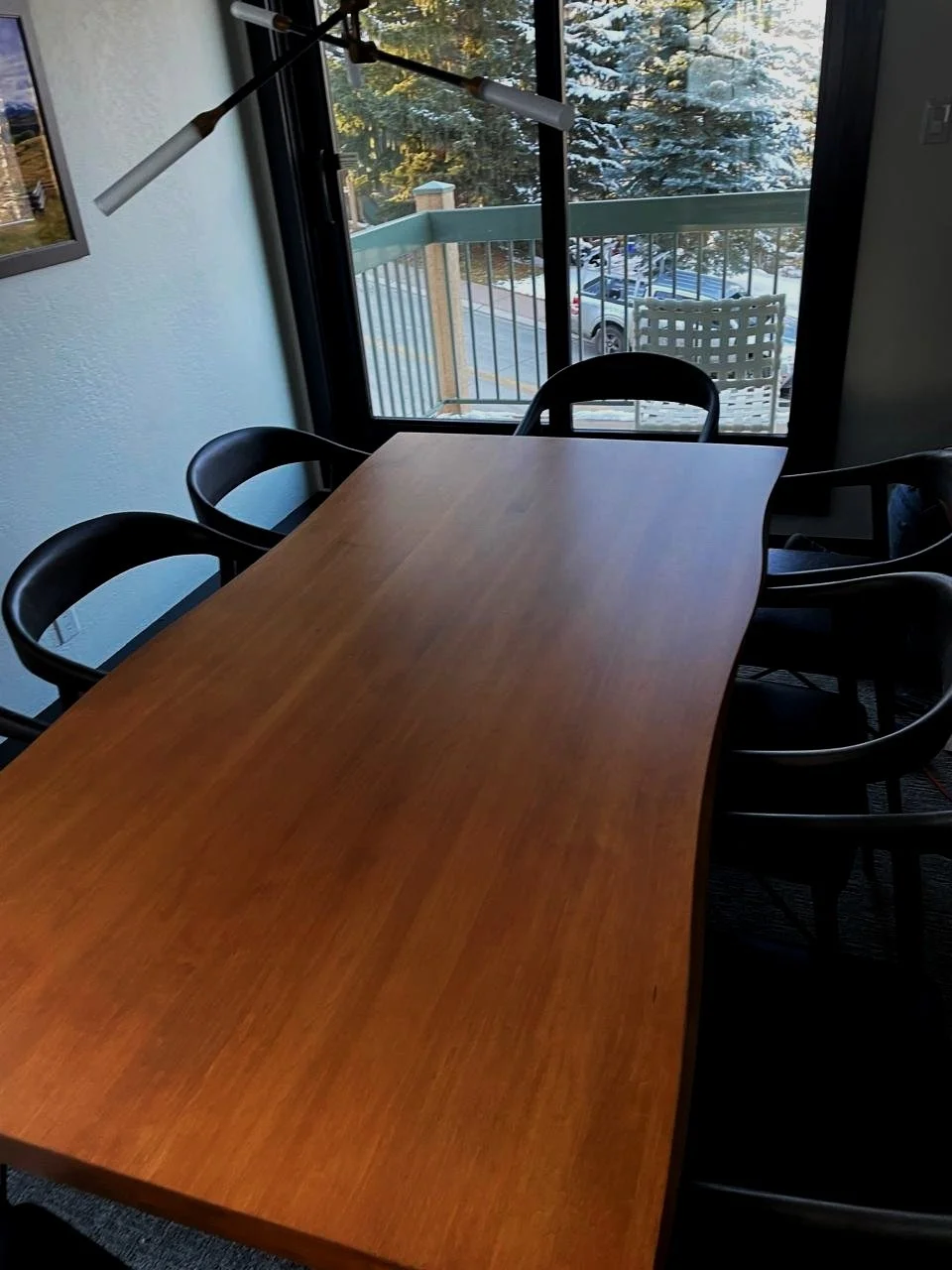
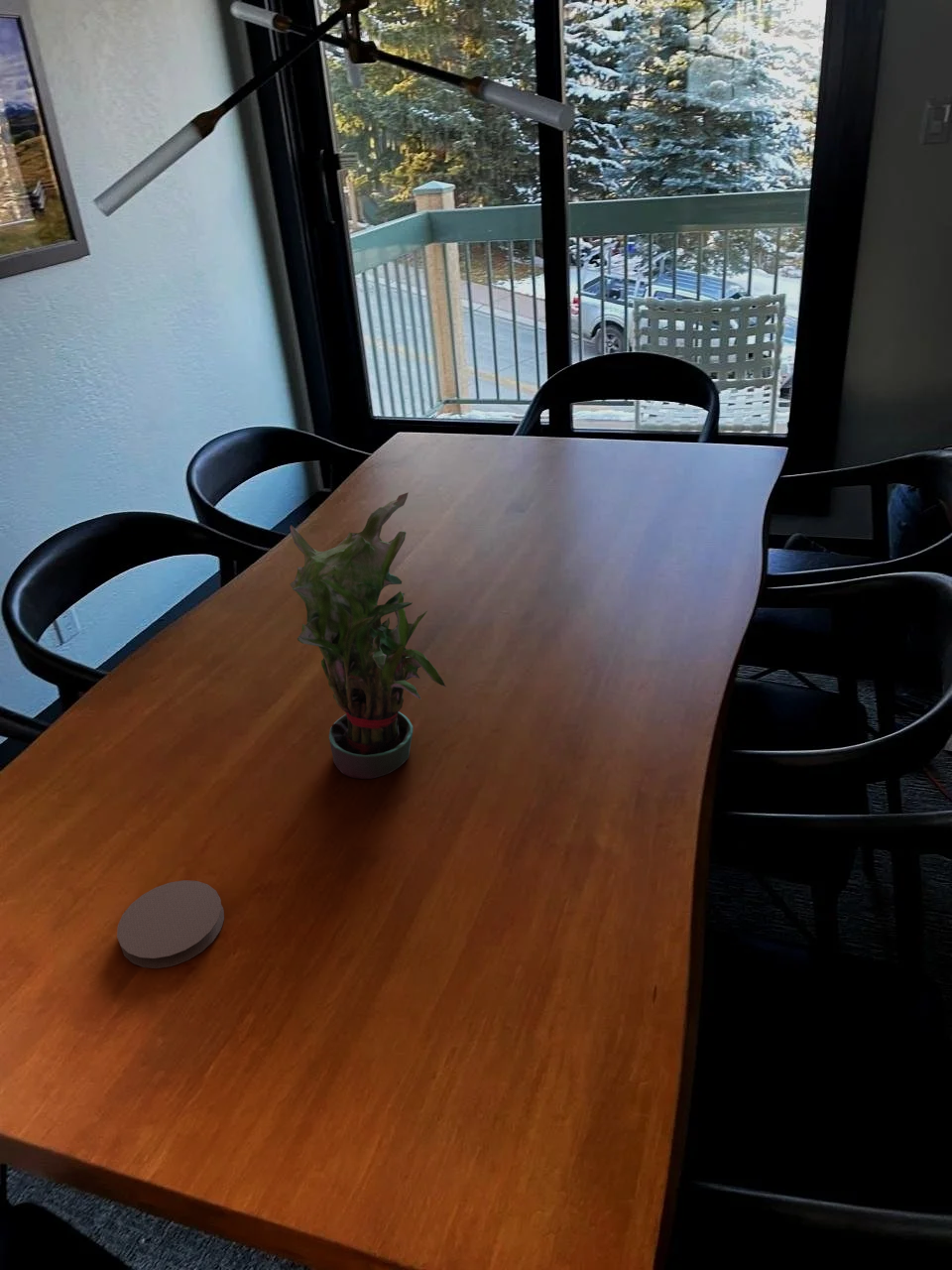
+ coaster (171, 922)
+ potted plant (375, 639)
